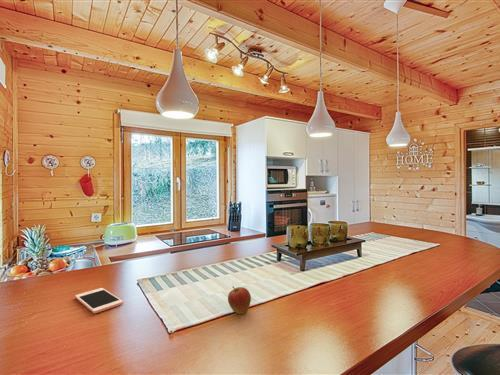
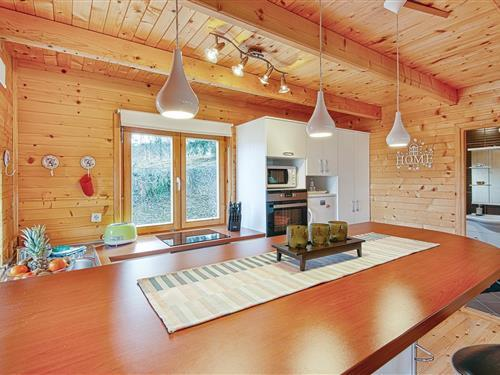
- cell phone (98, 299)
- fruit (239, 298)
